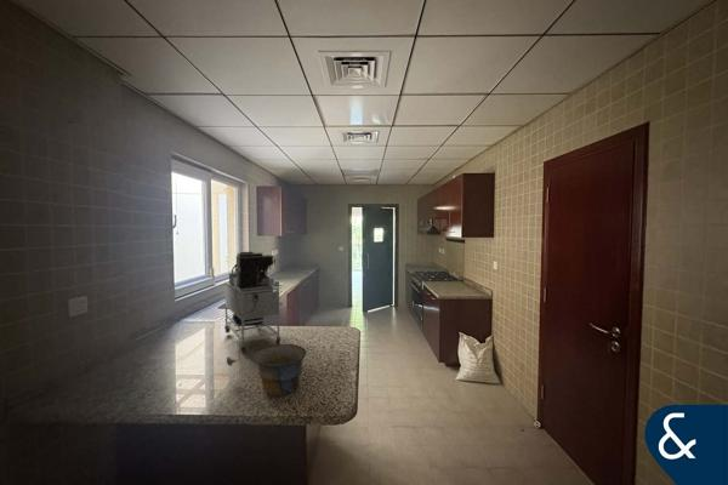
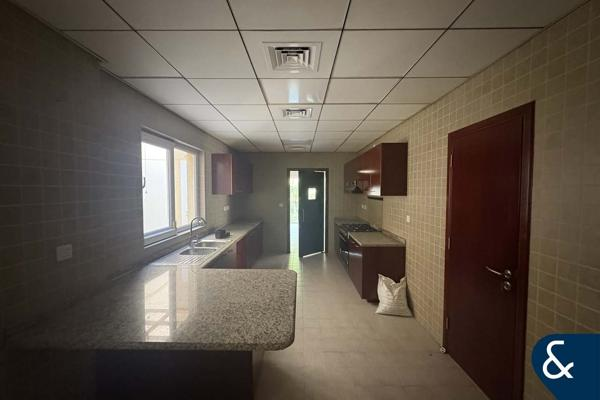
- coffee maker (246, 298)
- bowl (280, 370)
